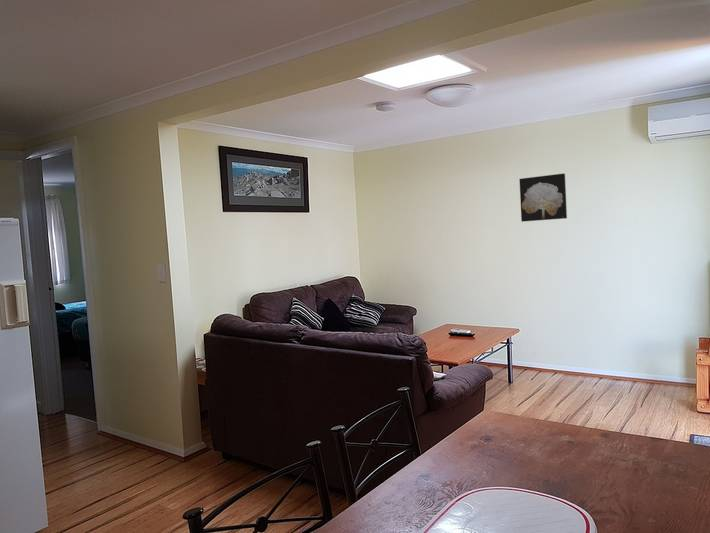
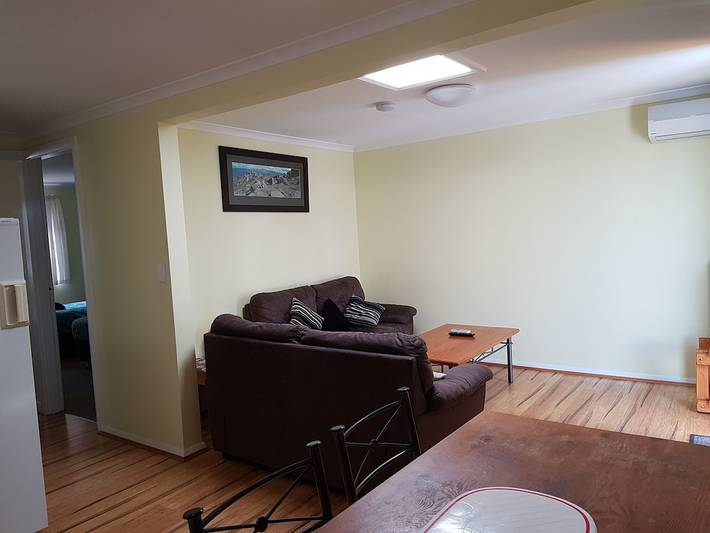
- wall art (542, 198)
